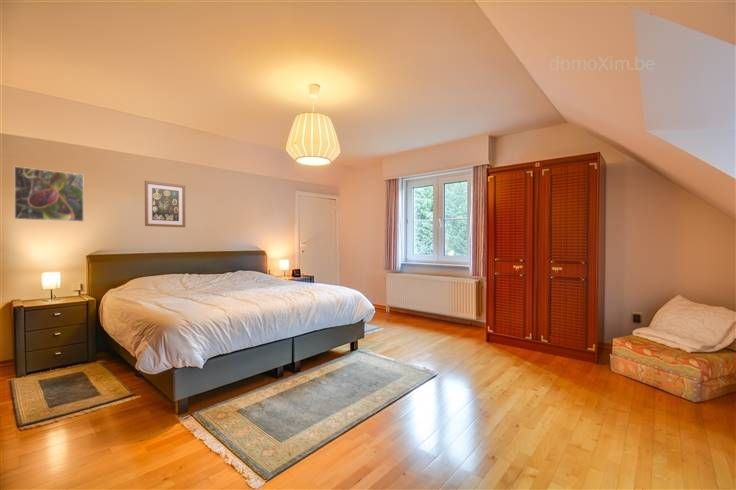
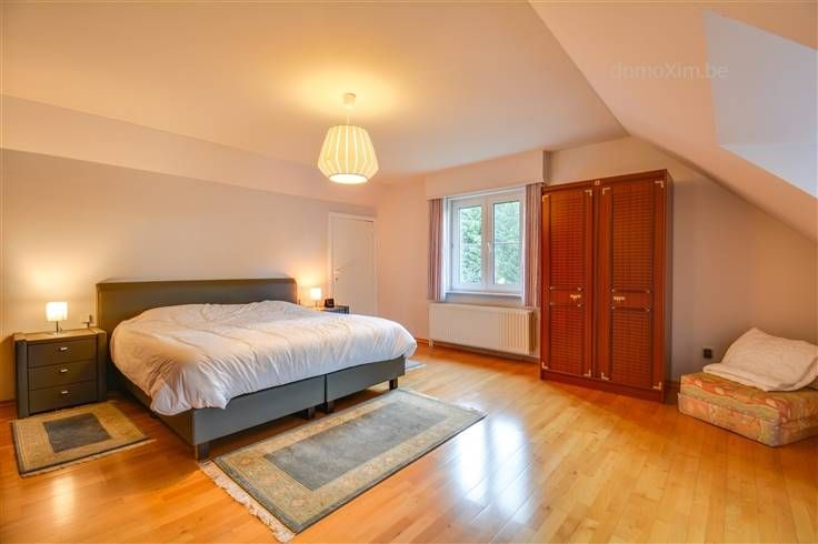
- wall art (165, 205)
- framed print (50, 195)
